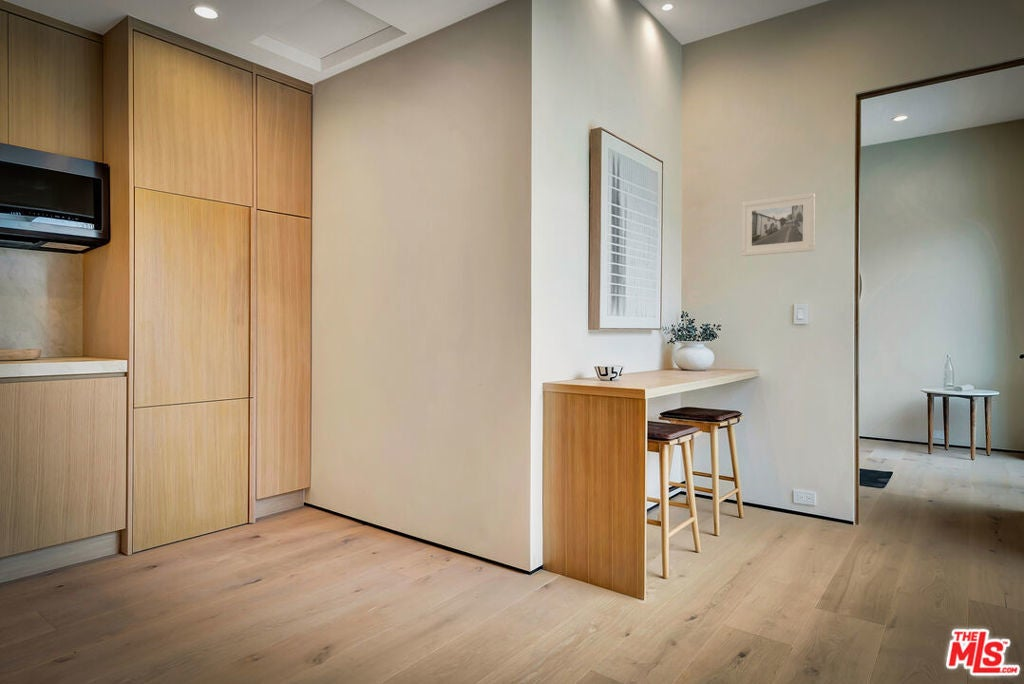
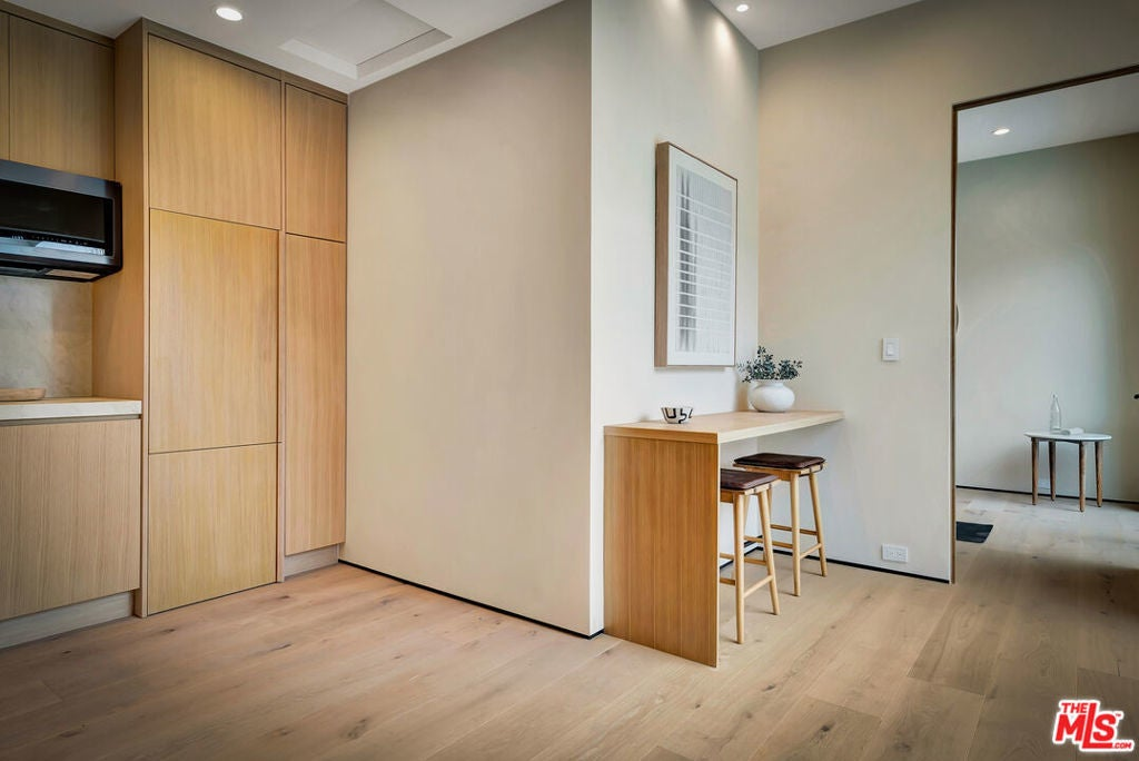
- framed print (777, 225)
